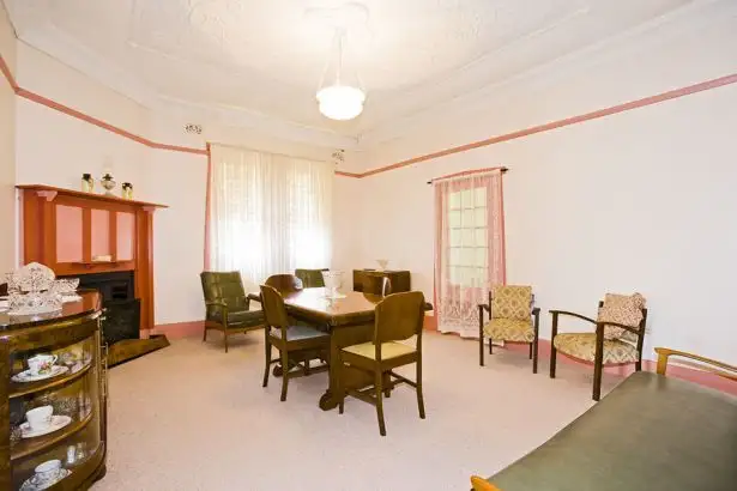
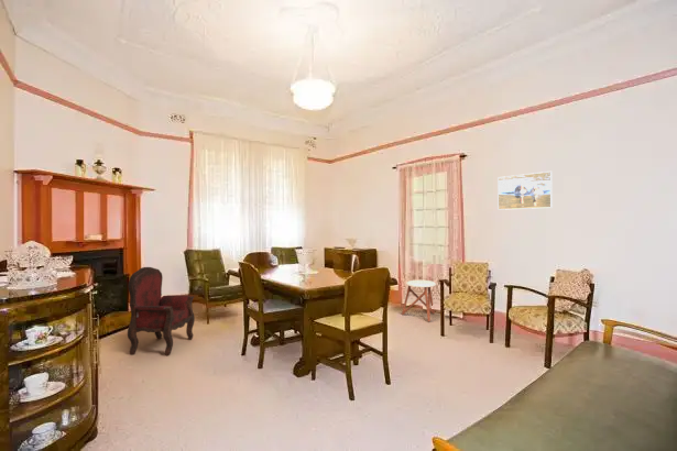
+ stool (422, 300)
+ armchair (163, 306)
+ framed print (523, 191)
